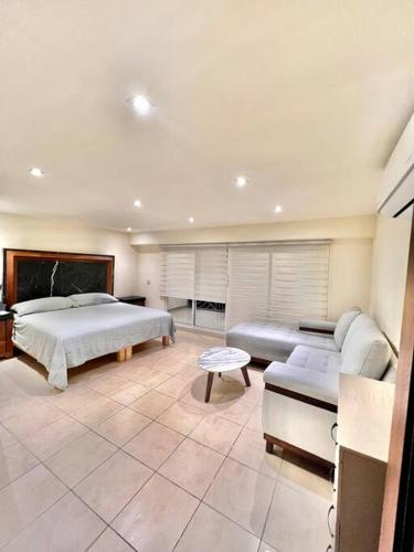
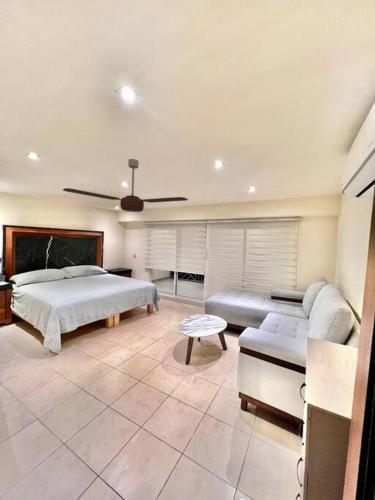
+ ceiling fan (132, 187)
